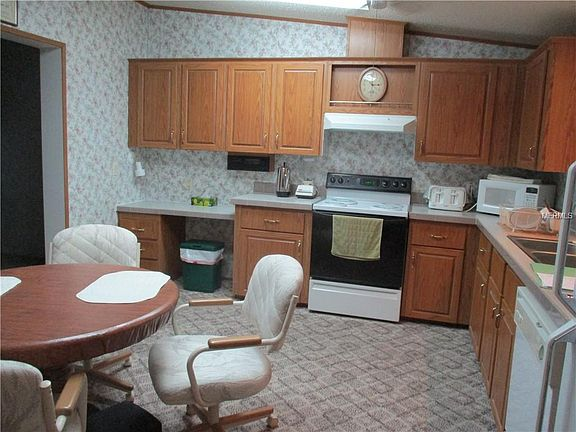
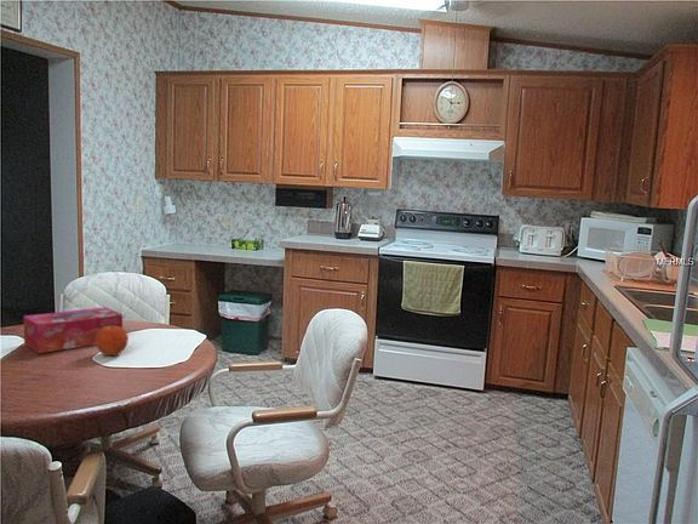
+ fruit (111, 340)
+ tissue box (74, 328)
